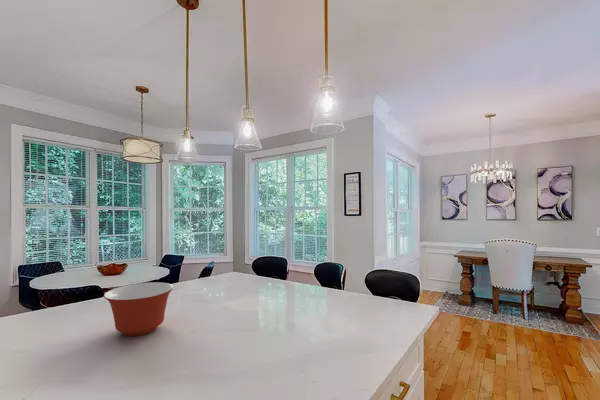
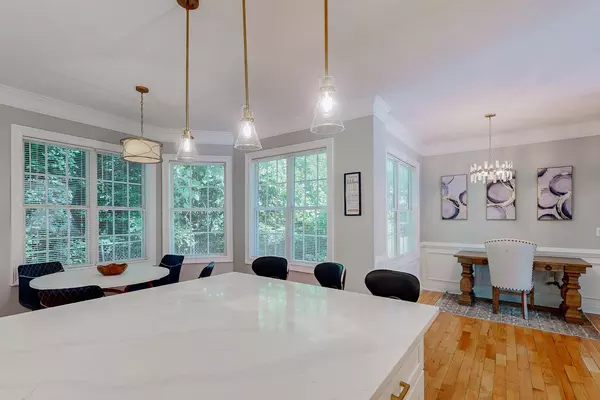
- mixing bowl (140, 309)
